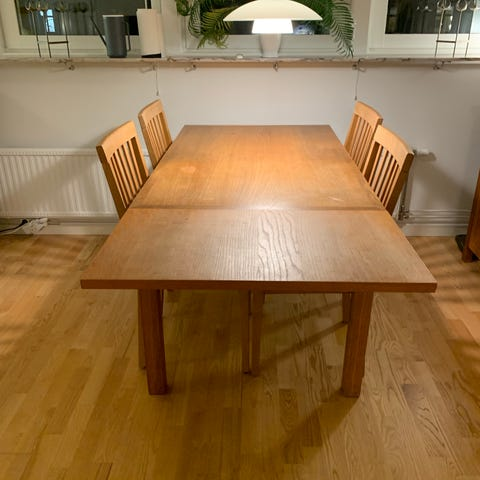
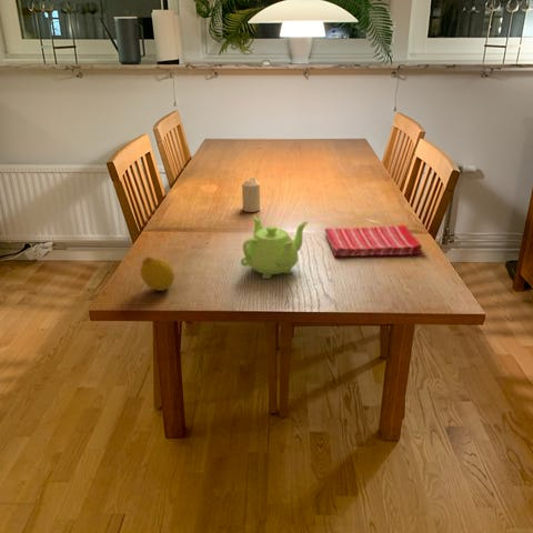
+ dish towel (371, 239)
+ teapot (274, 248)
+ fruit (157, 272)
+ candle (251, 194)
